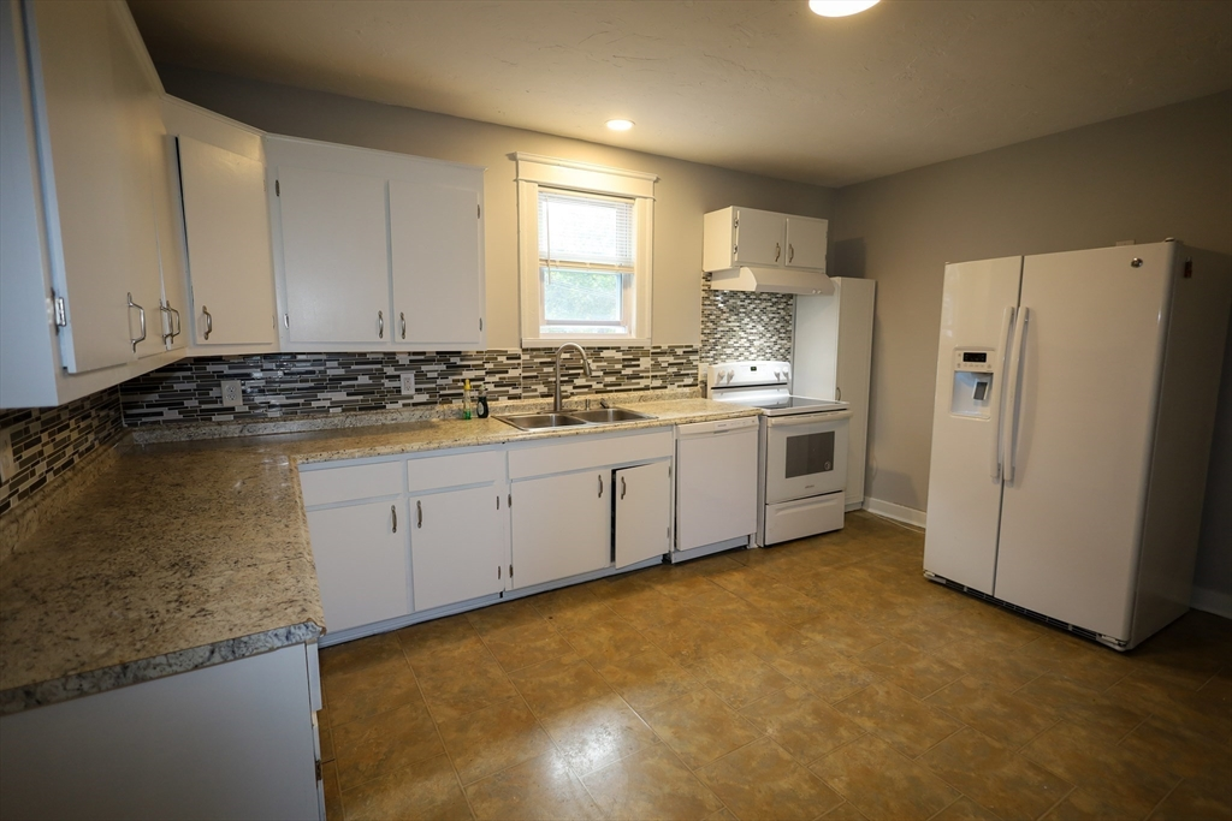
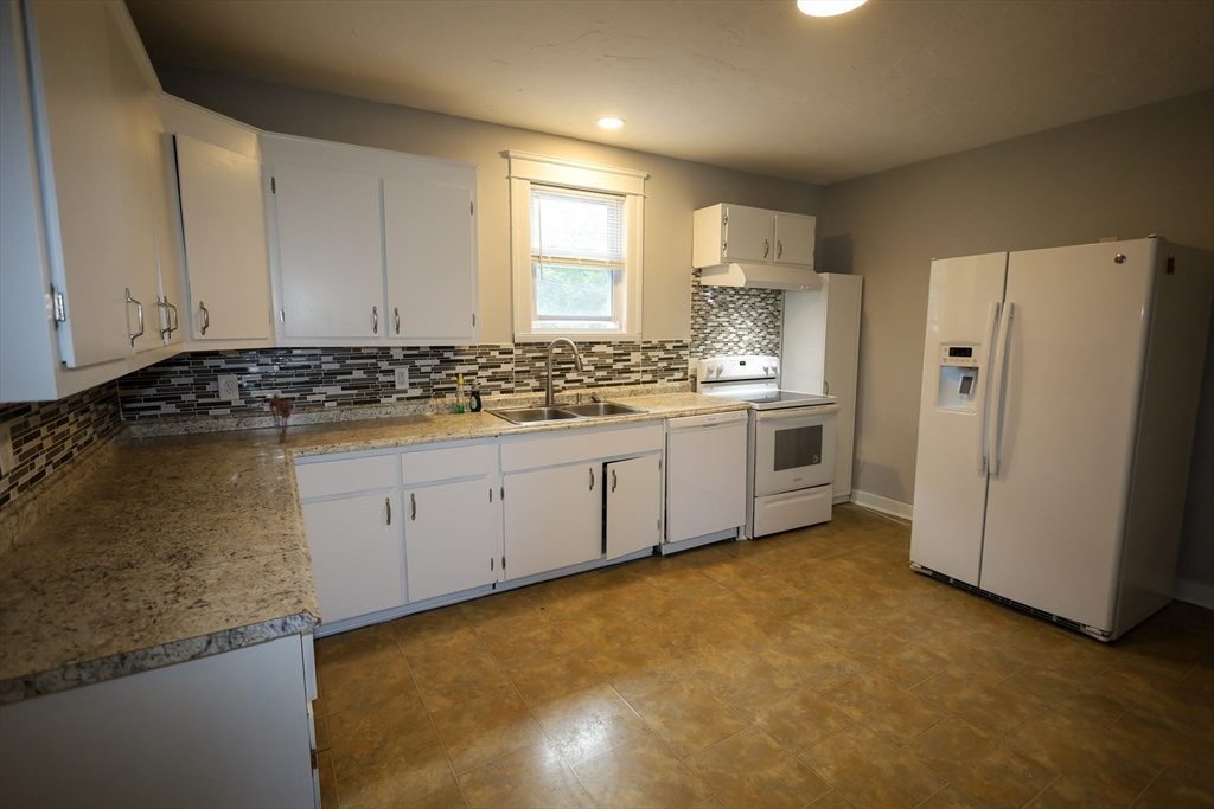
+ utensil holder (282, 418)
